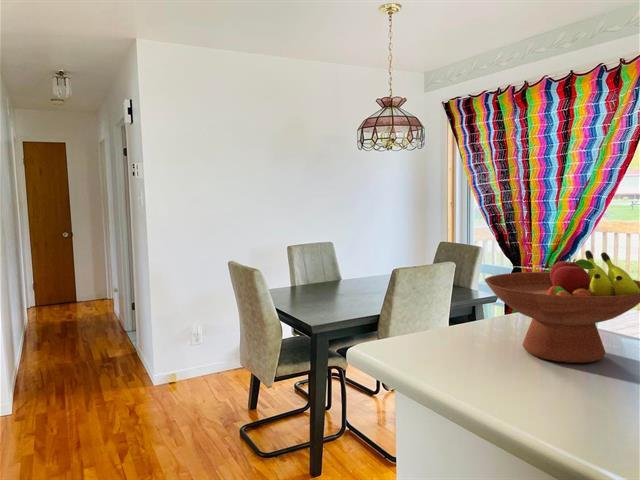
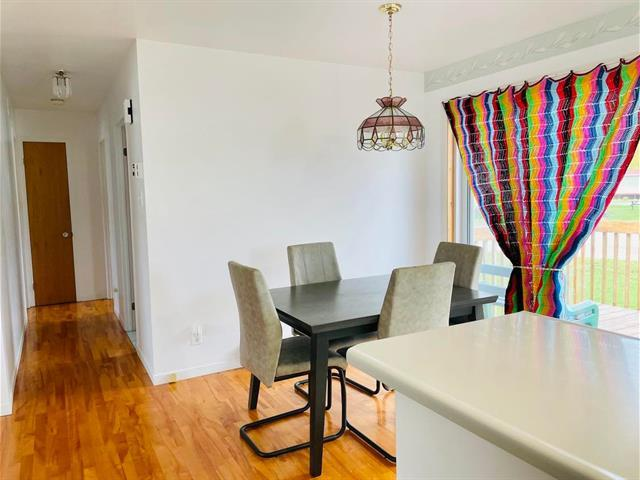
- fruit bowl (563, 303)
